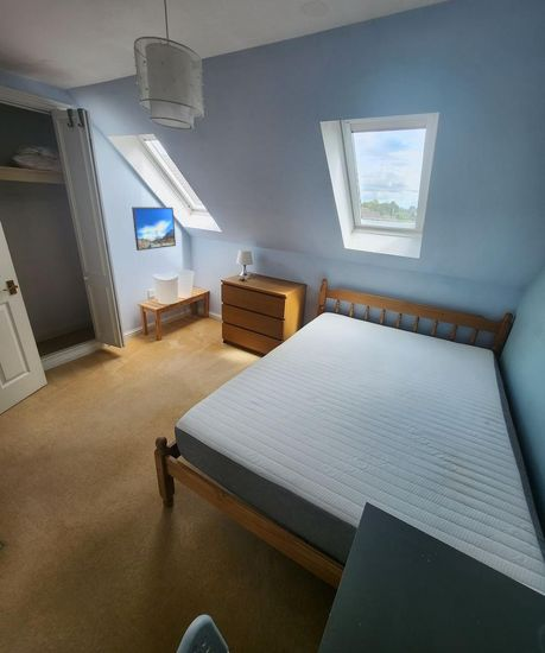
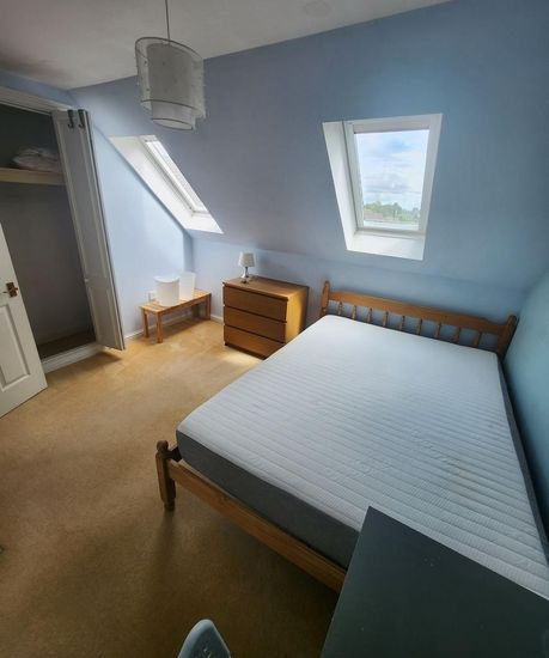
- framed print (156, 228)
